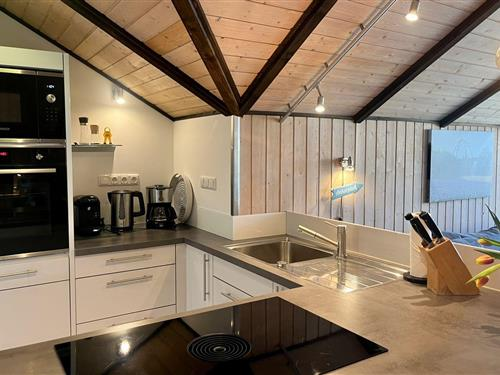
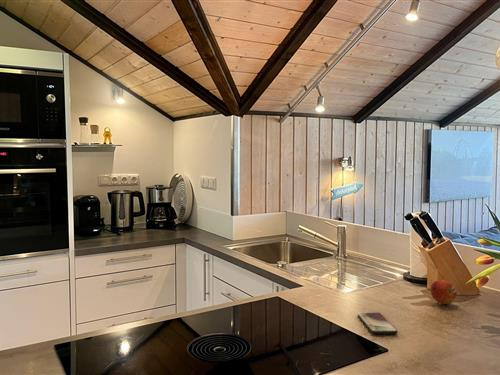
+ fruit (443, 292)
+ smartphone (376, 322)
